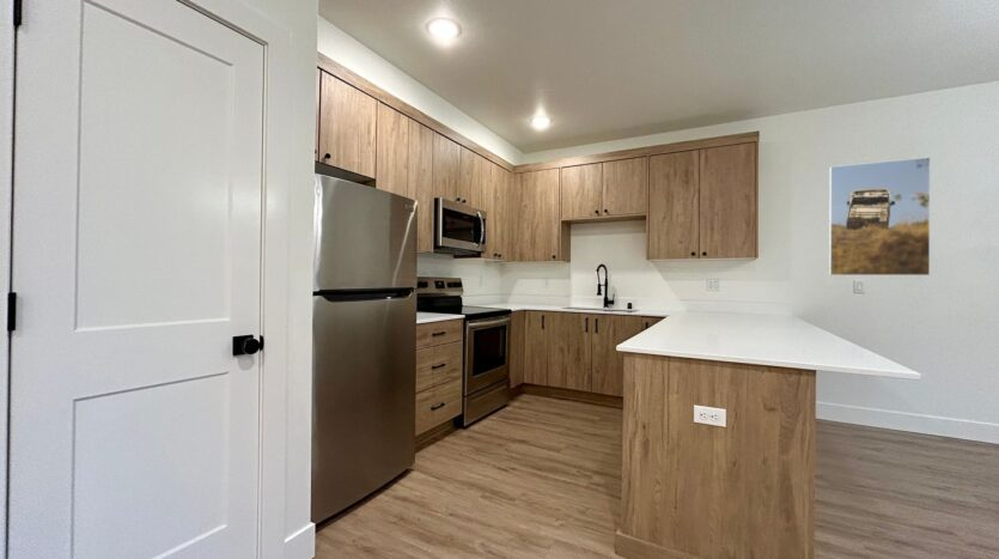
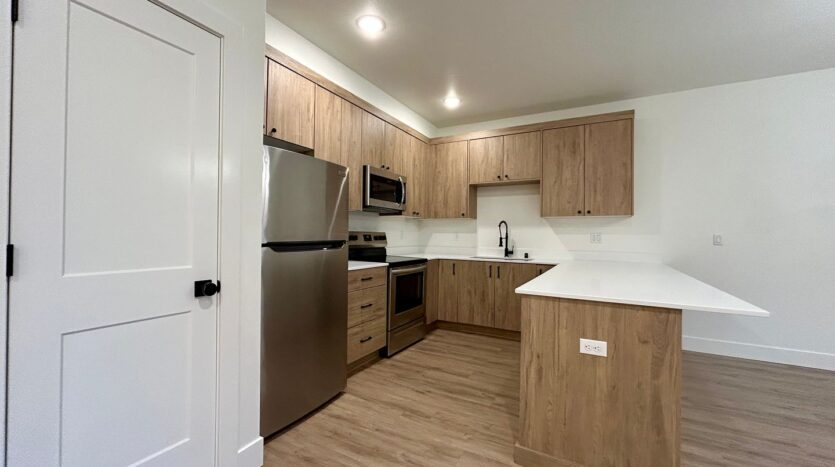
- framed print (877, 218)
